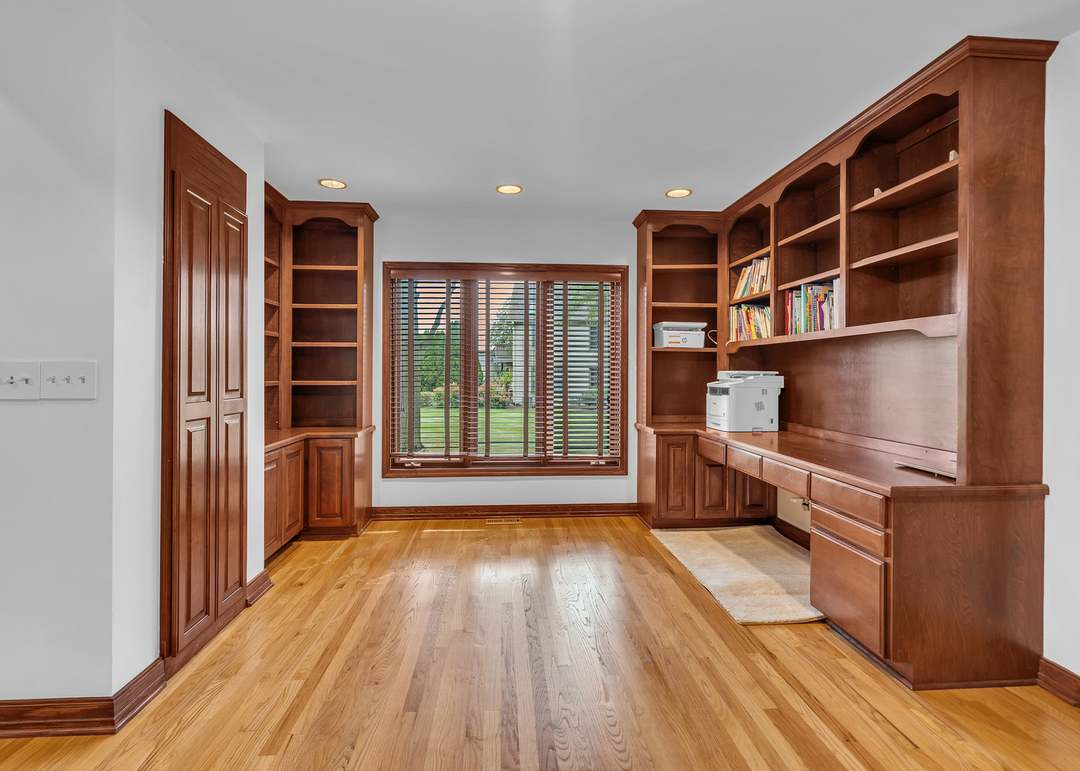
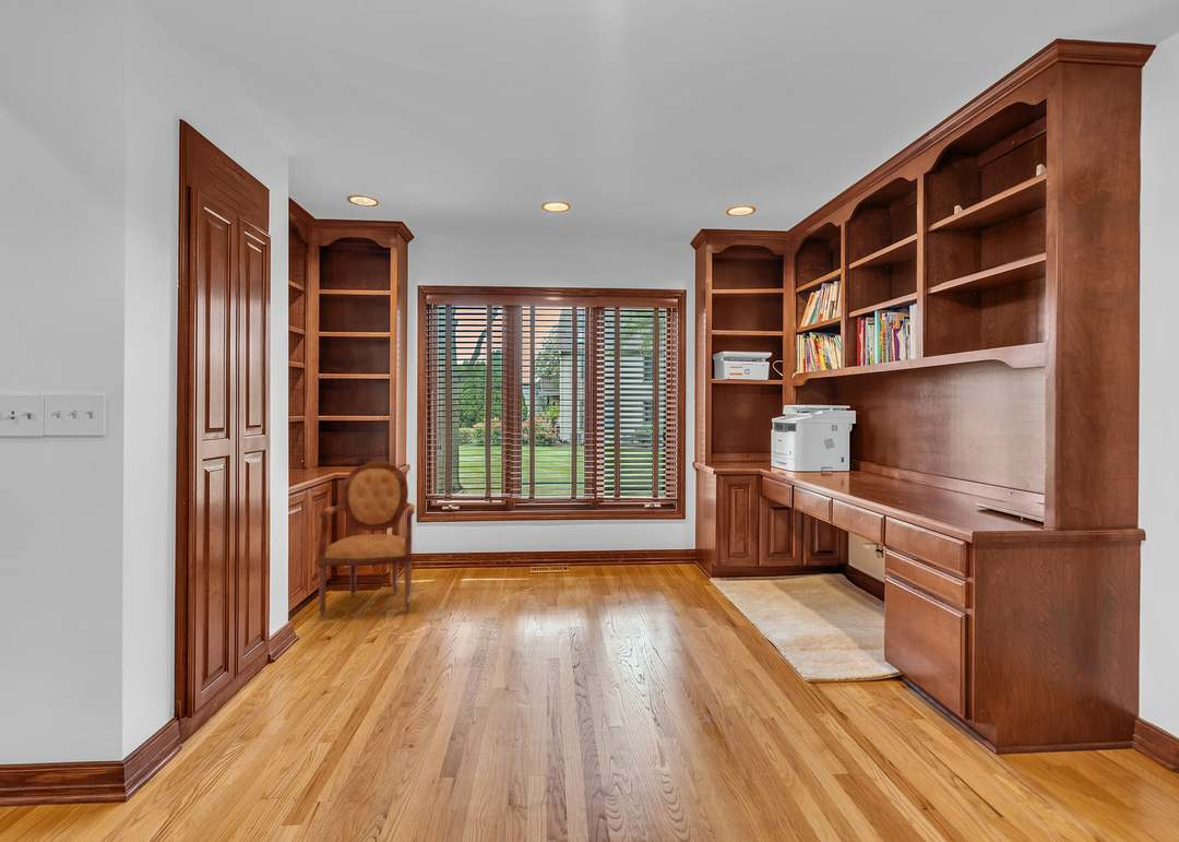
+ armchair (371, 530)
